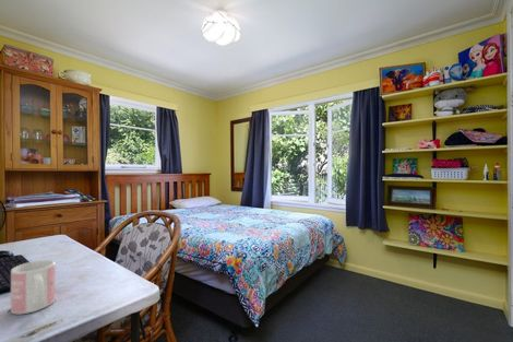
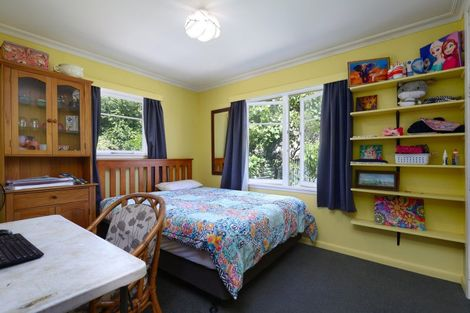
- mug (35, 286)
